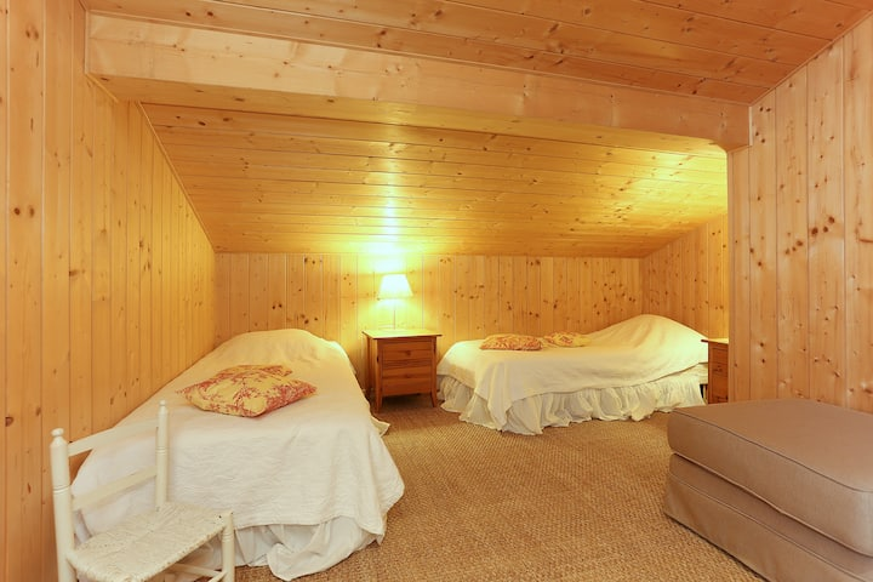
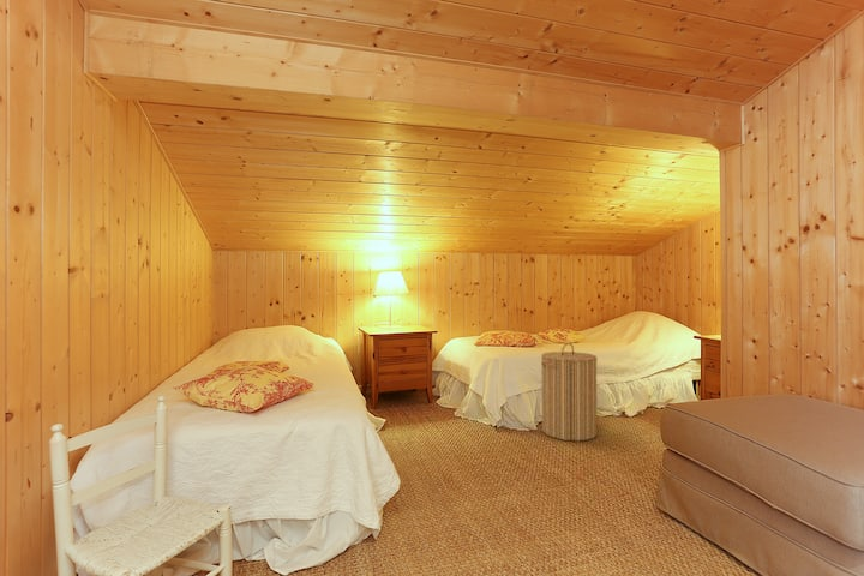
+ laundry hamper (569, 388)
